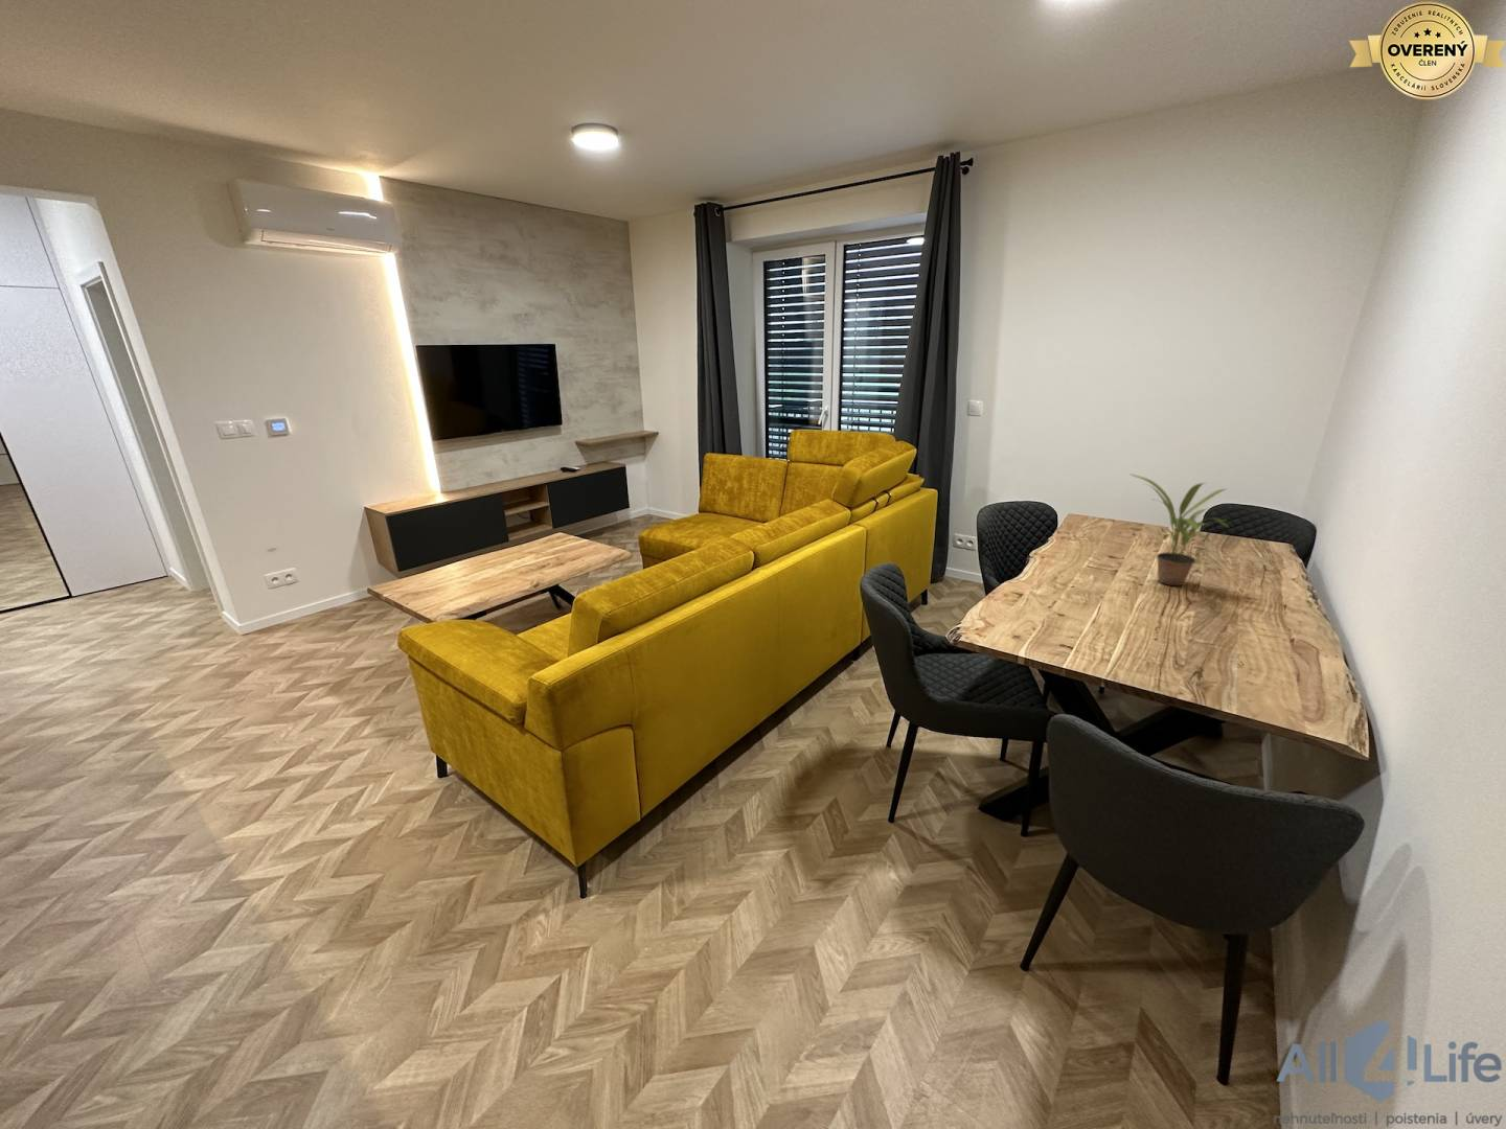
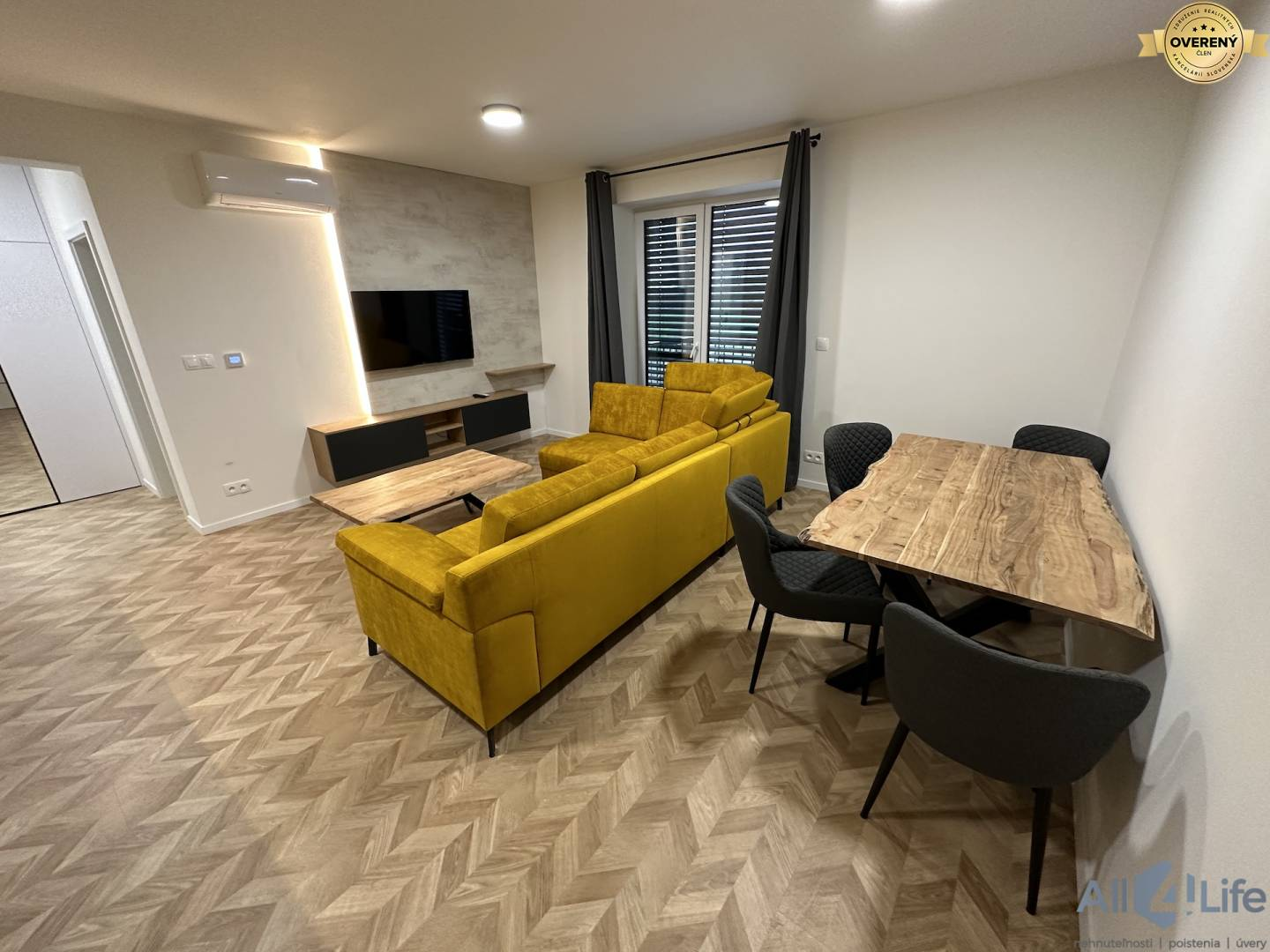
- potted plant (1173, 529)
